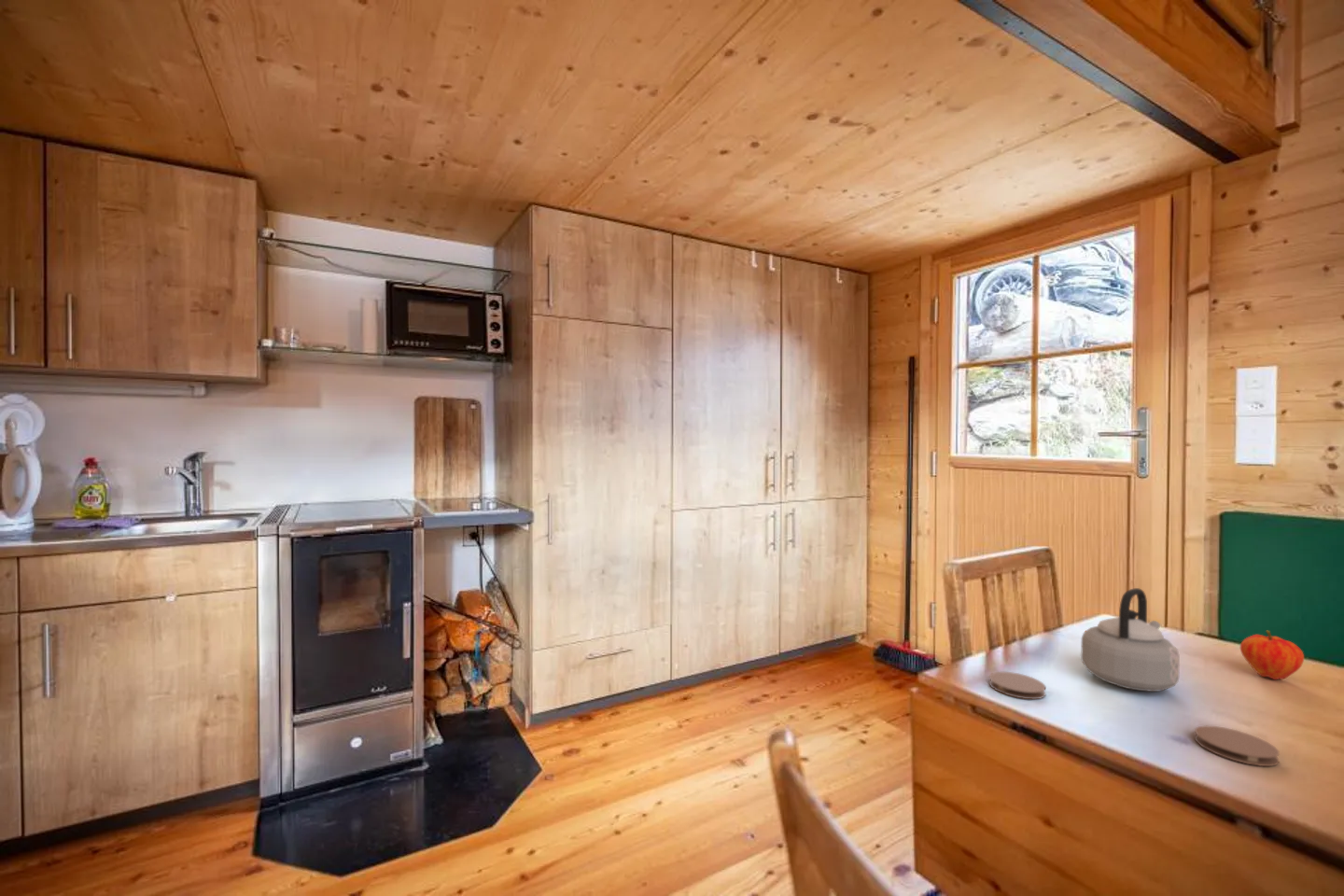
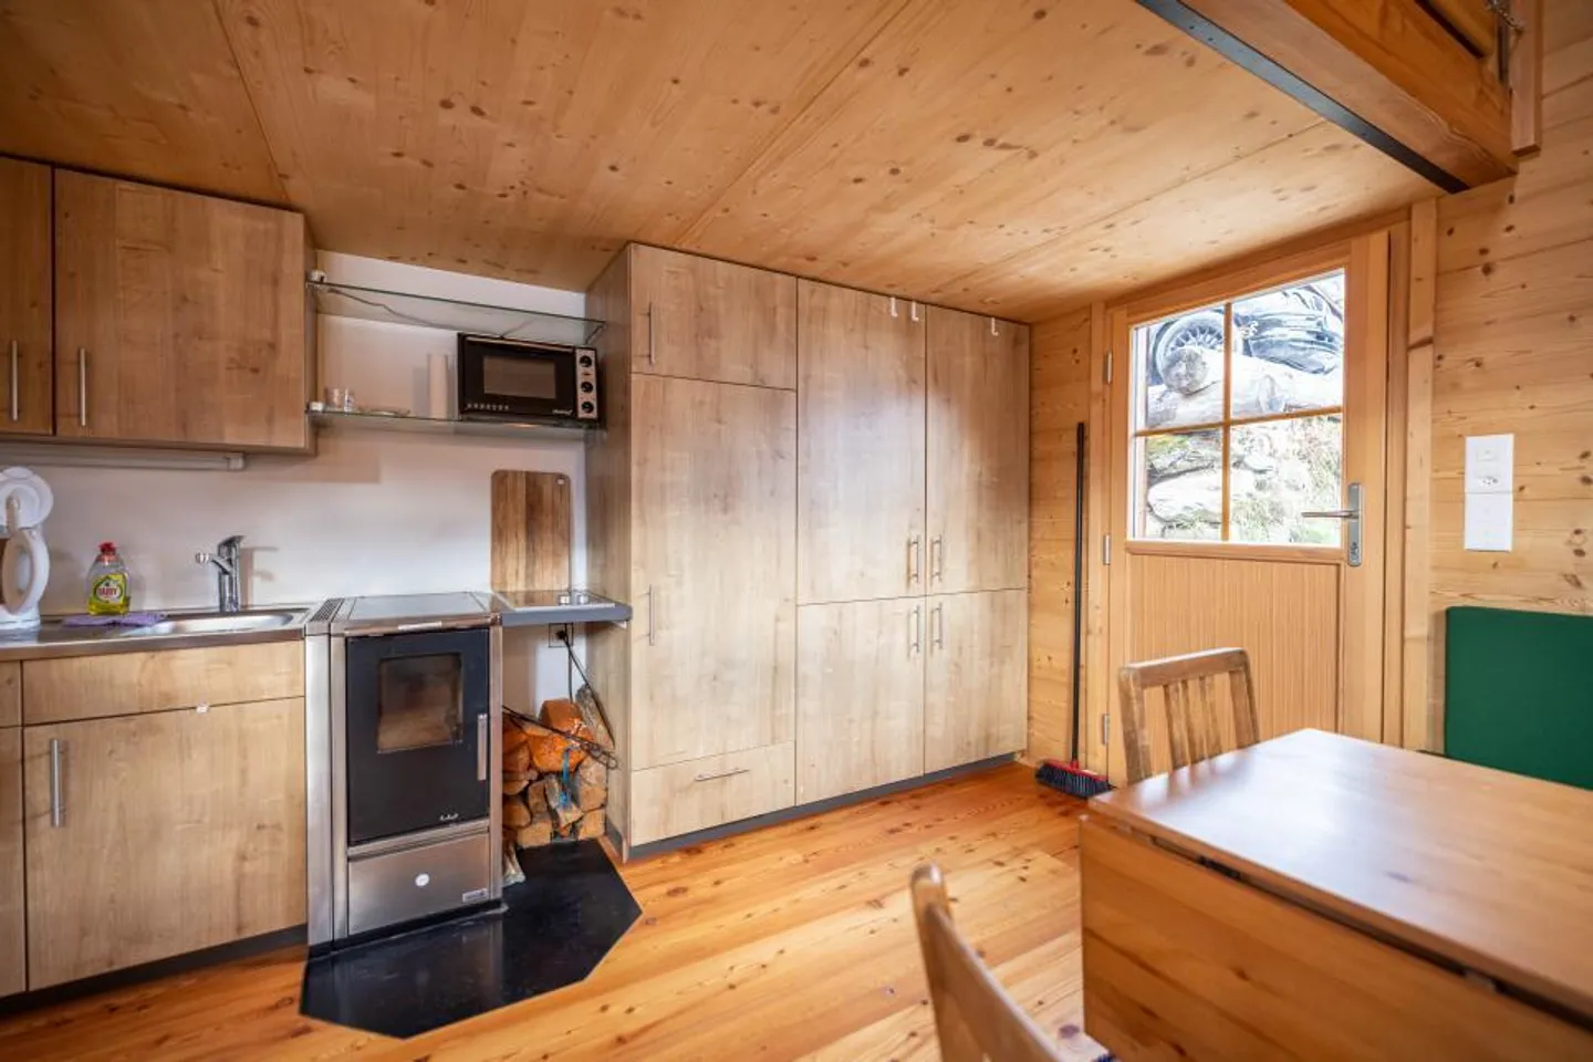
- teapot (1132, 633)
- fruit (1270, 654)
- coaster (1235, 745)
- coaster (1016, 684)
